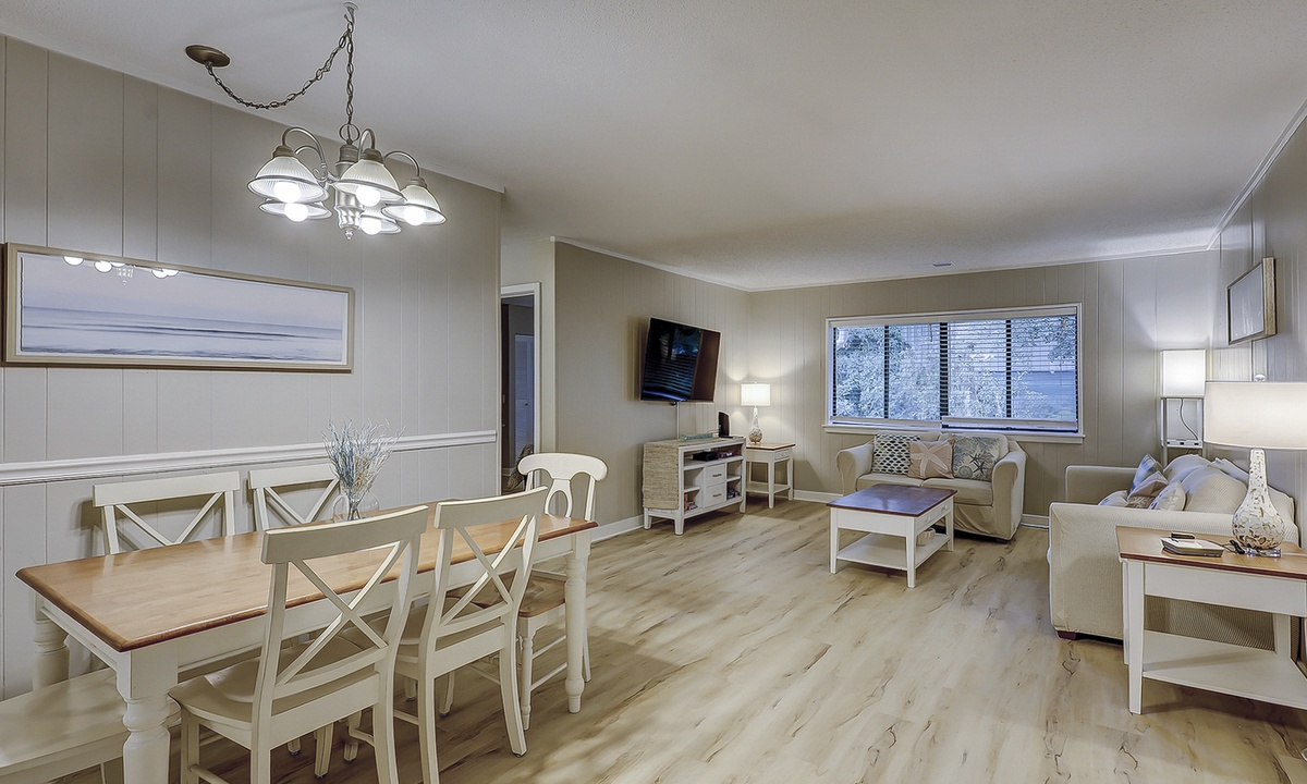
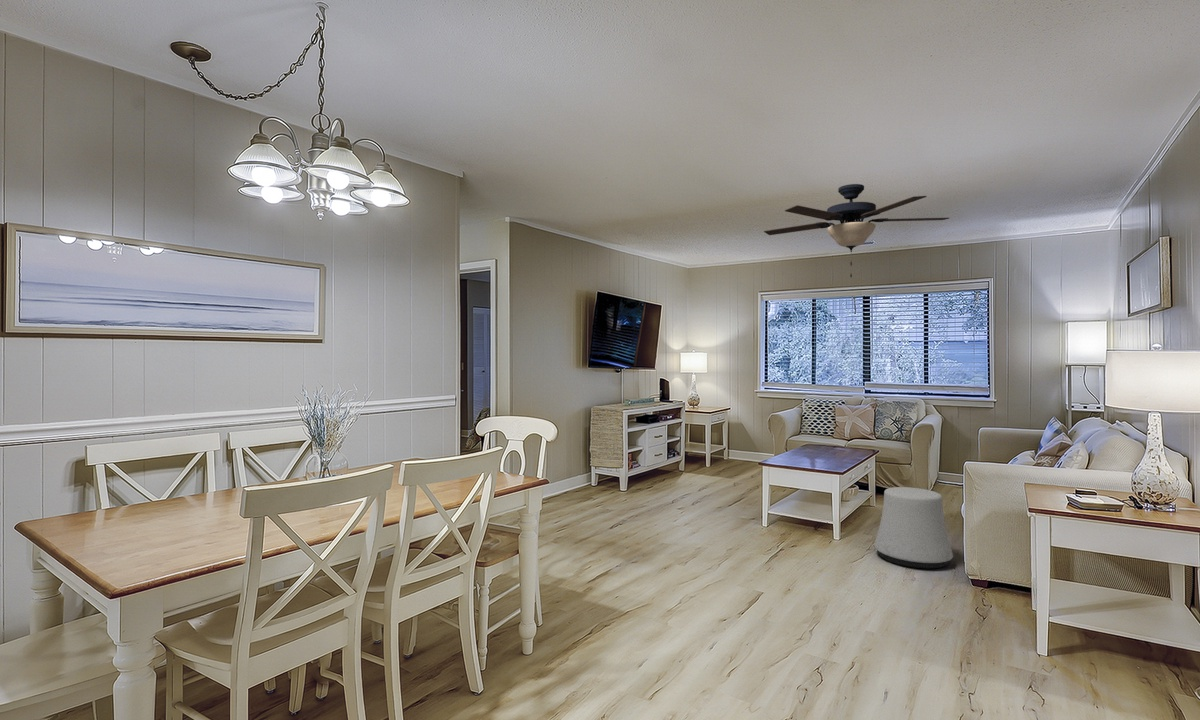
+ ceiling fan (851, 233)
+ stool (912, 525)
